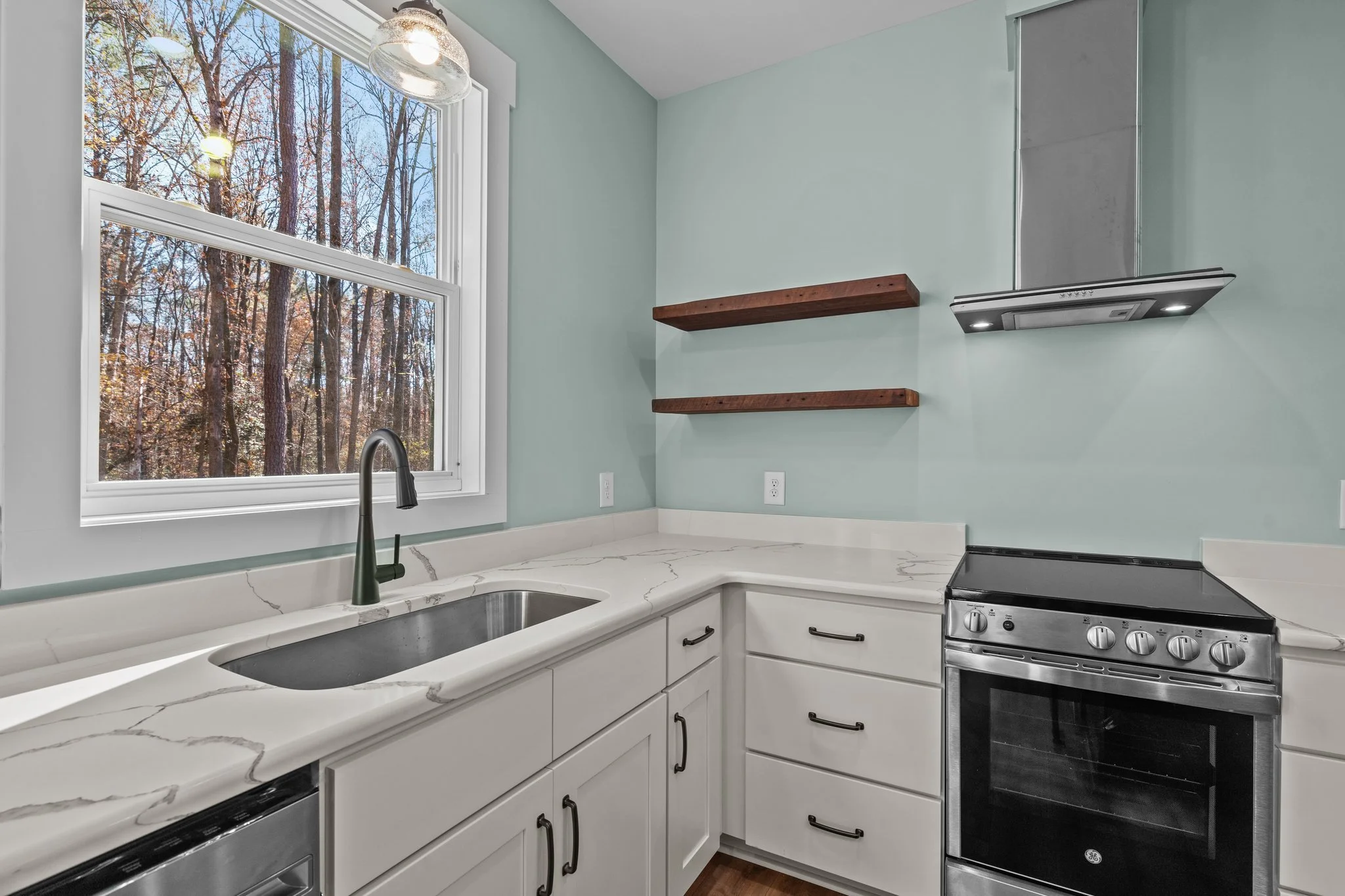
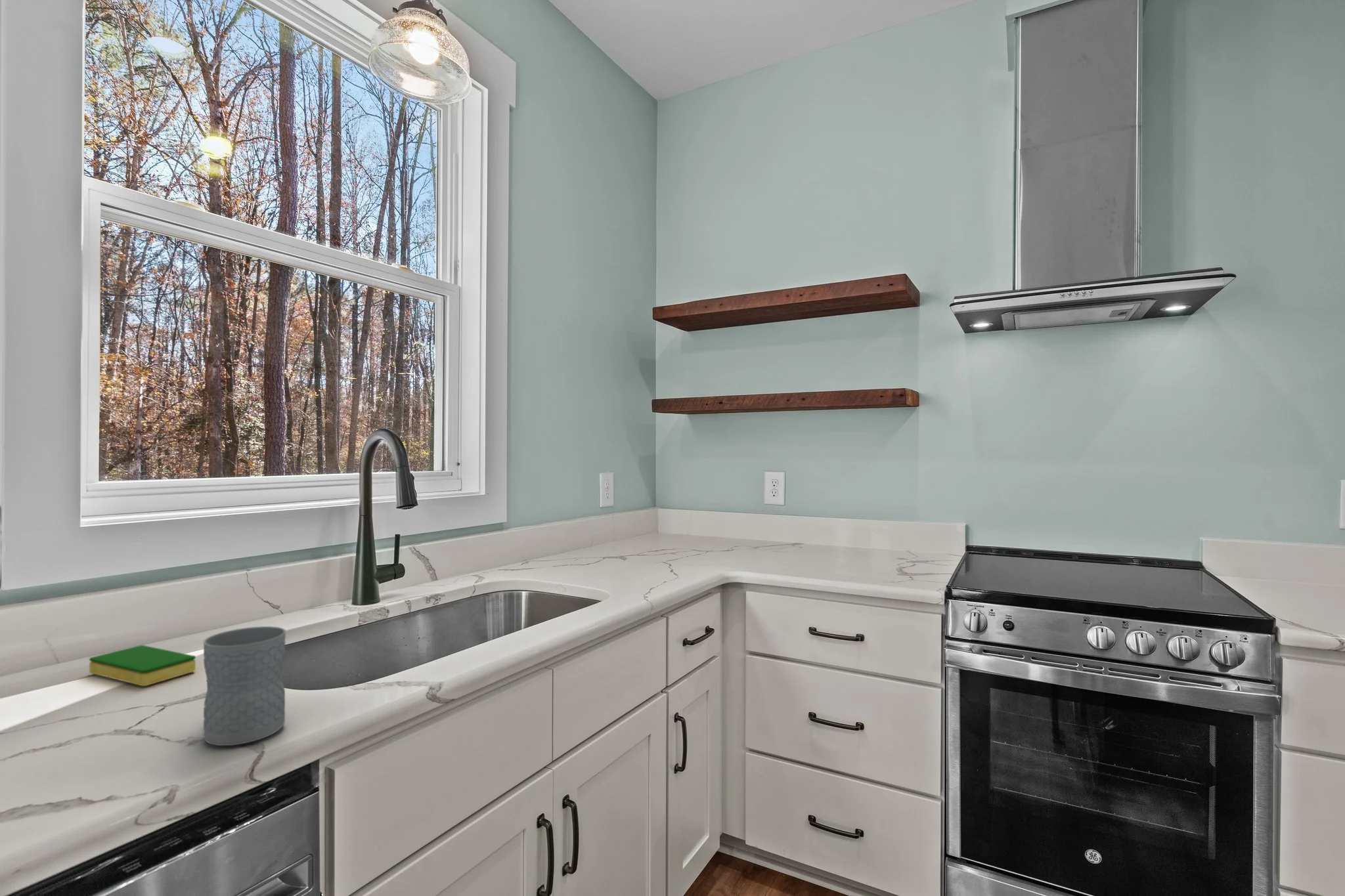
+ mug (236, 681)
+ dish sponge (143, 664)
